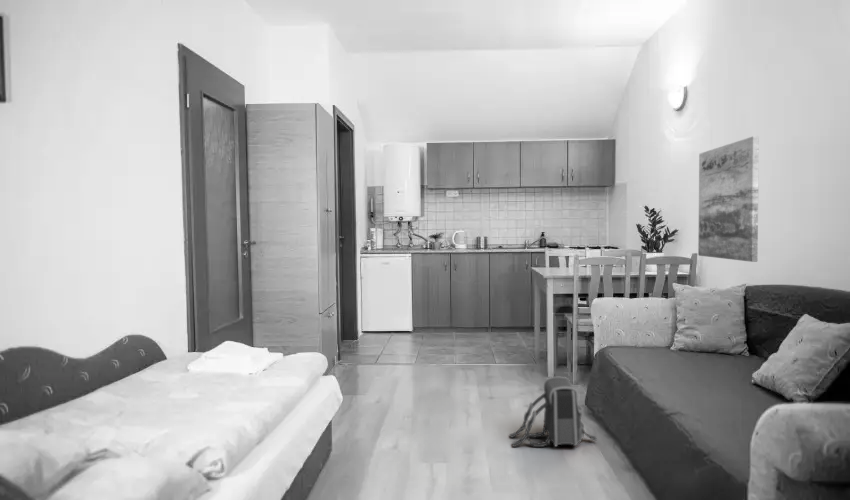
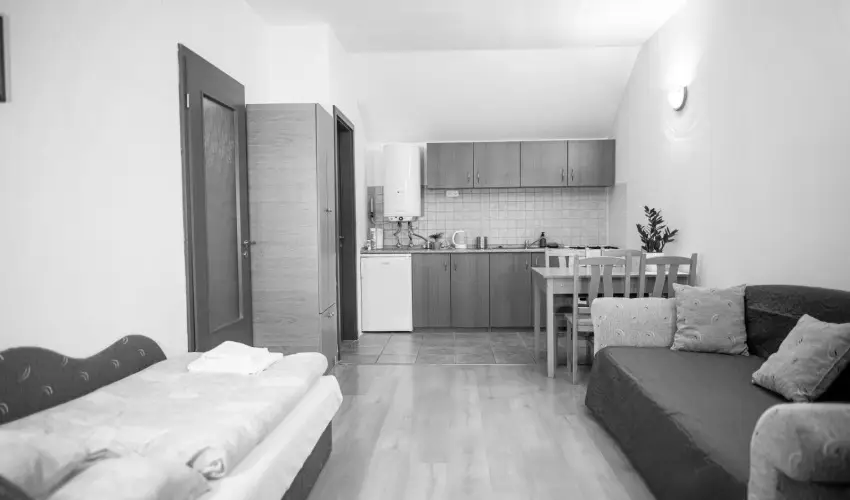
- wall art (725, 202)
- backpack (553, 411)
